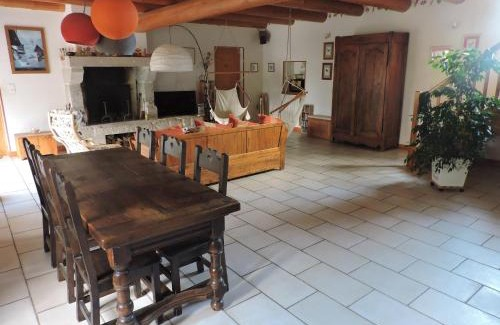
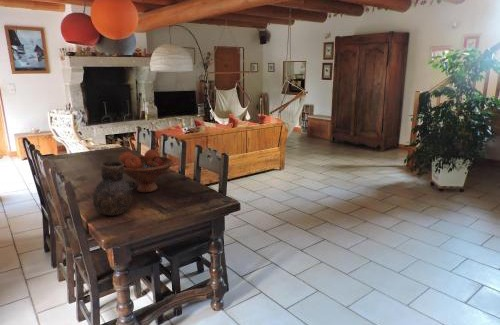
+ vase (112, 187)
+ fruit bowl (146, 170)
